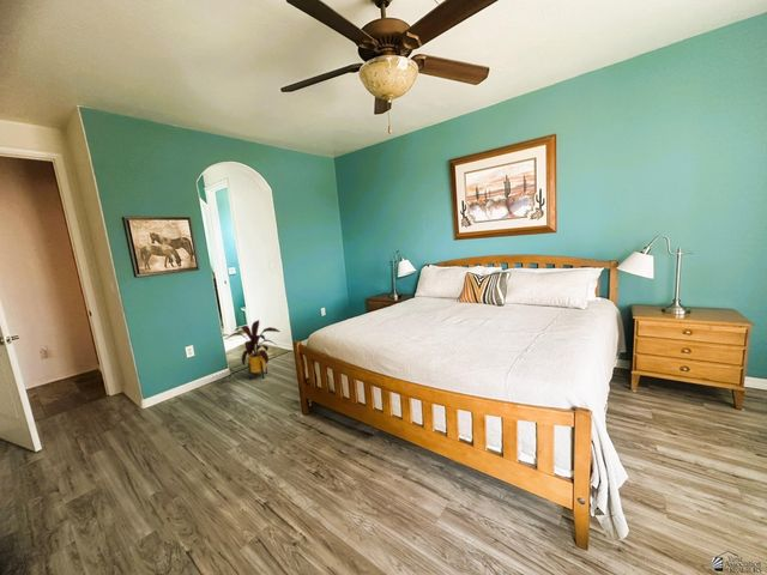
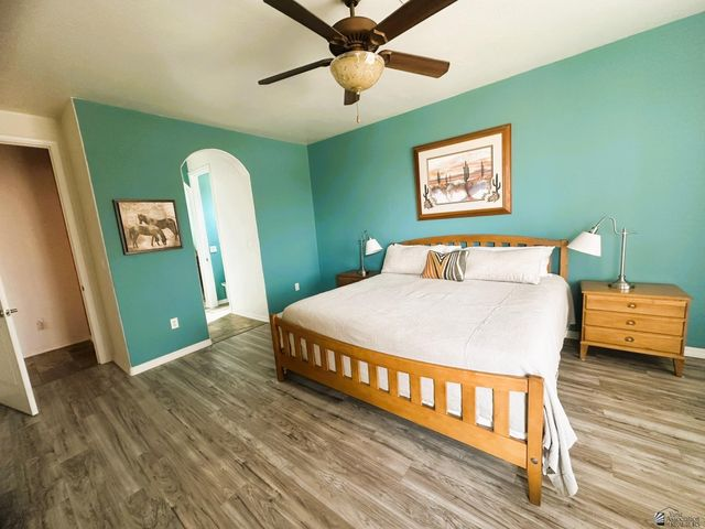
- house plant (253, 350)
